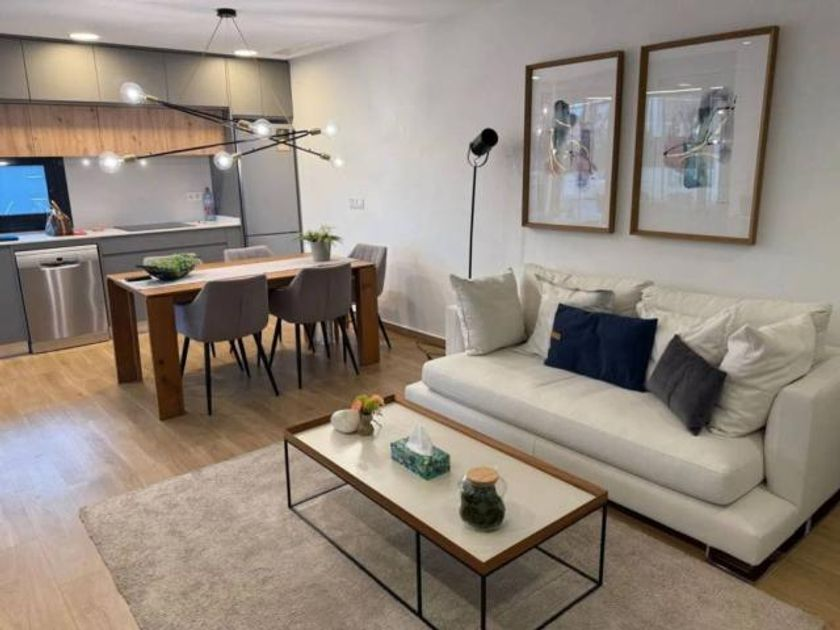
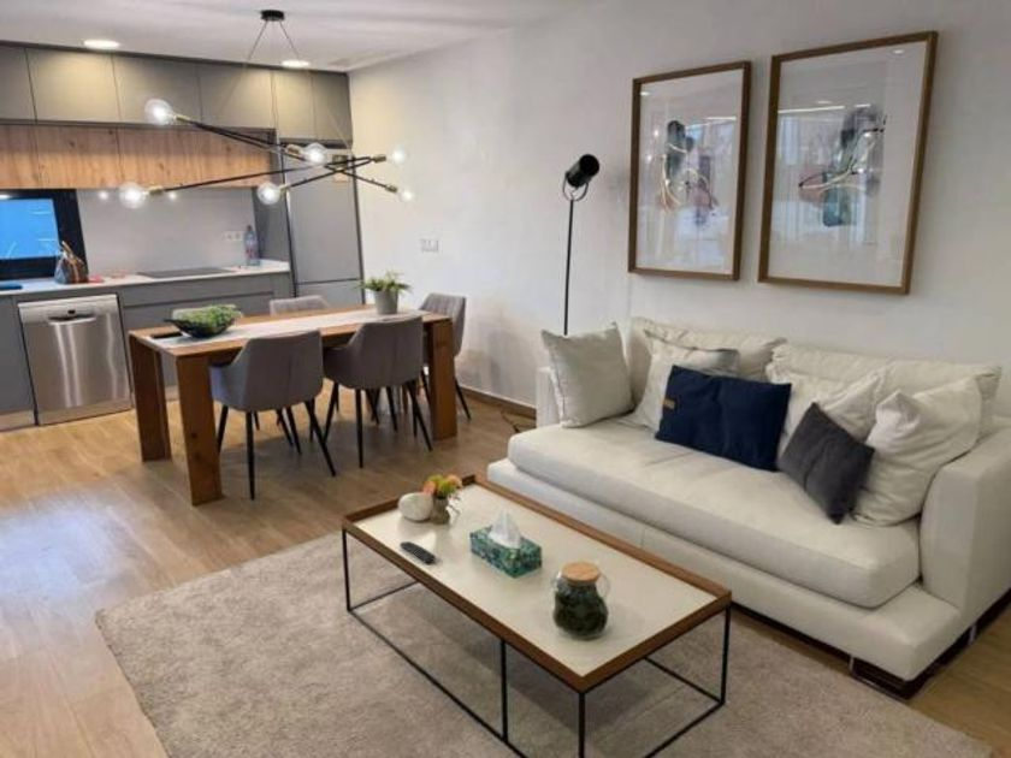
+ remote control (415, 550)
